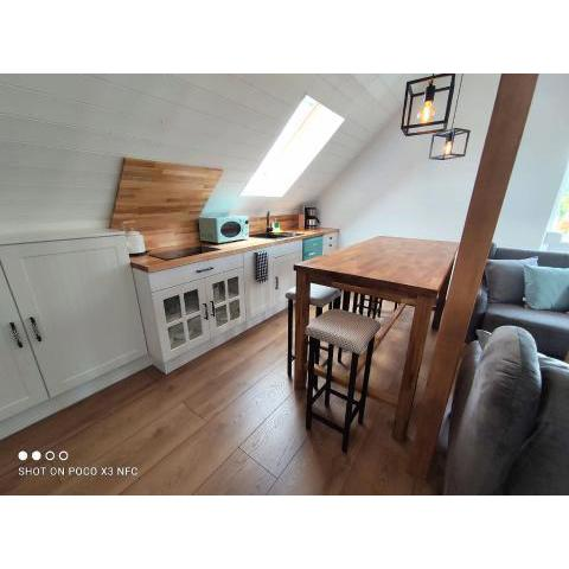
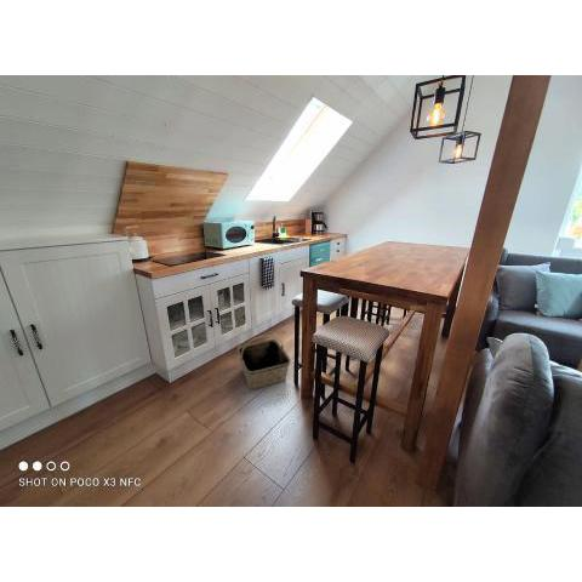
+ basket (262, 355)
